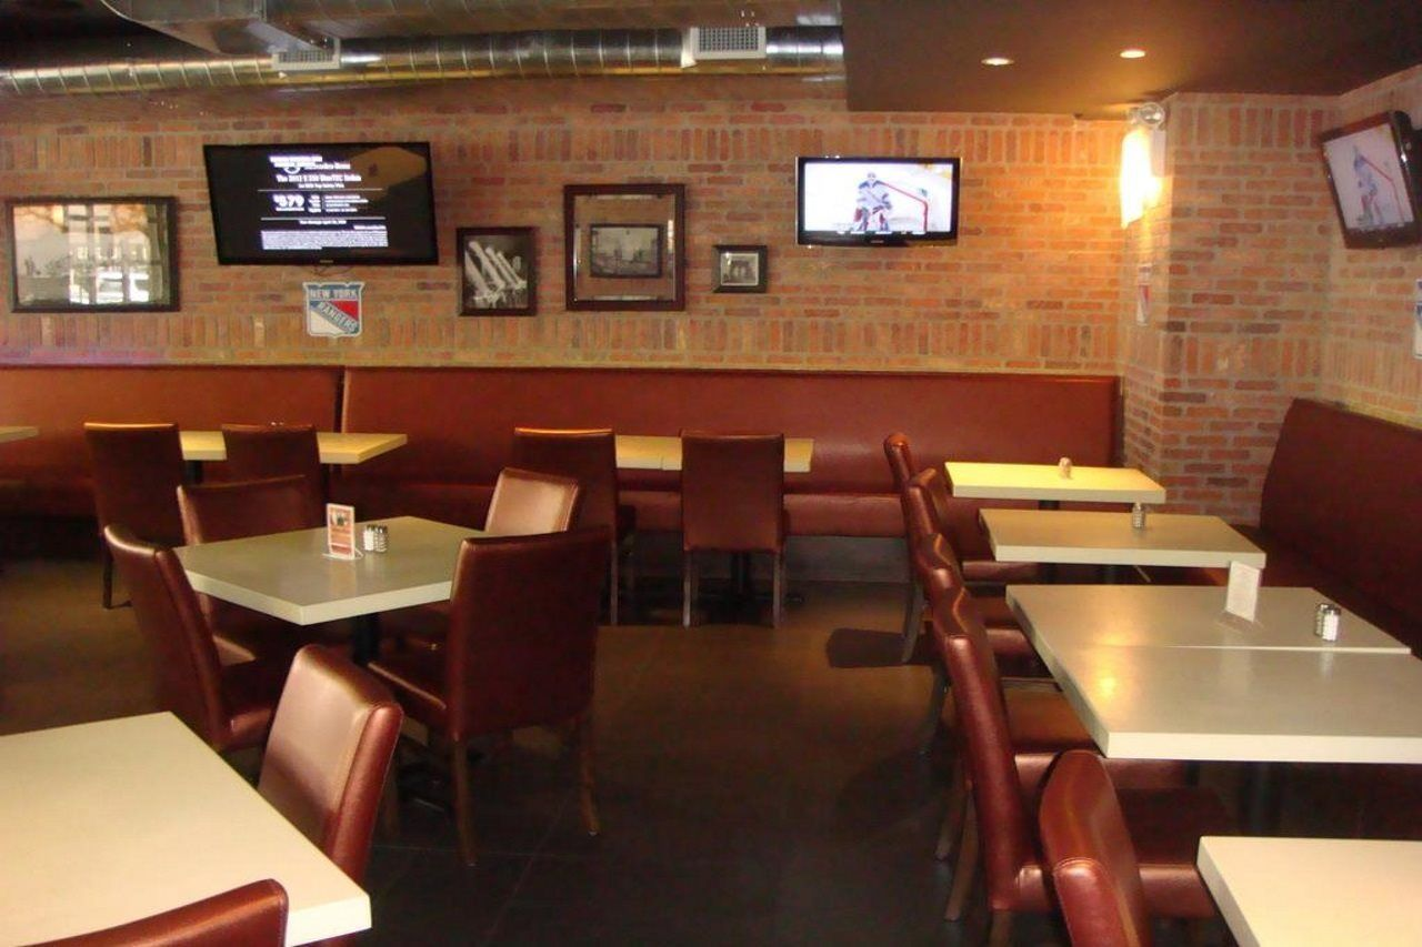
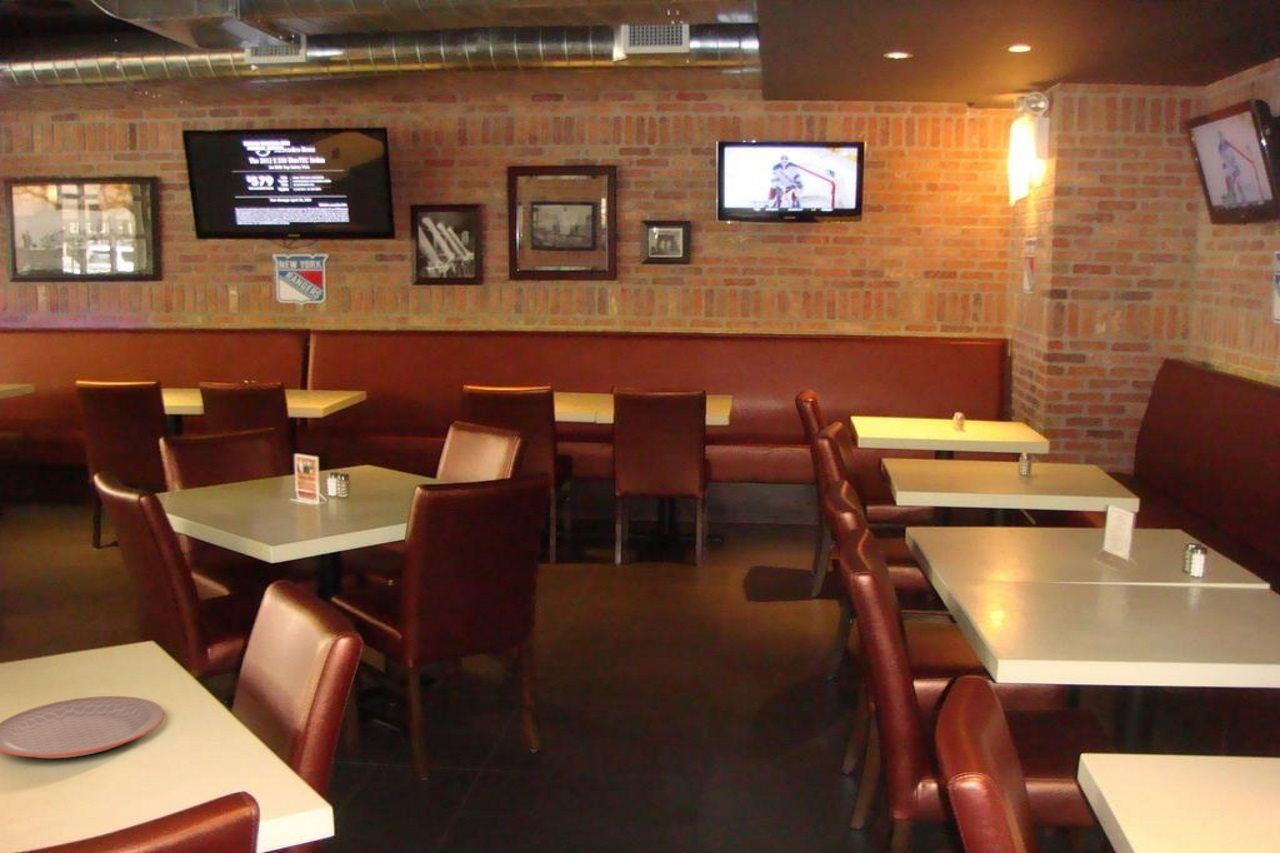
+ plate (79, 729)
